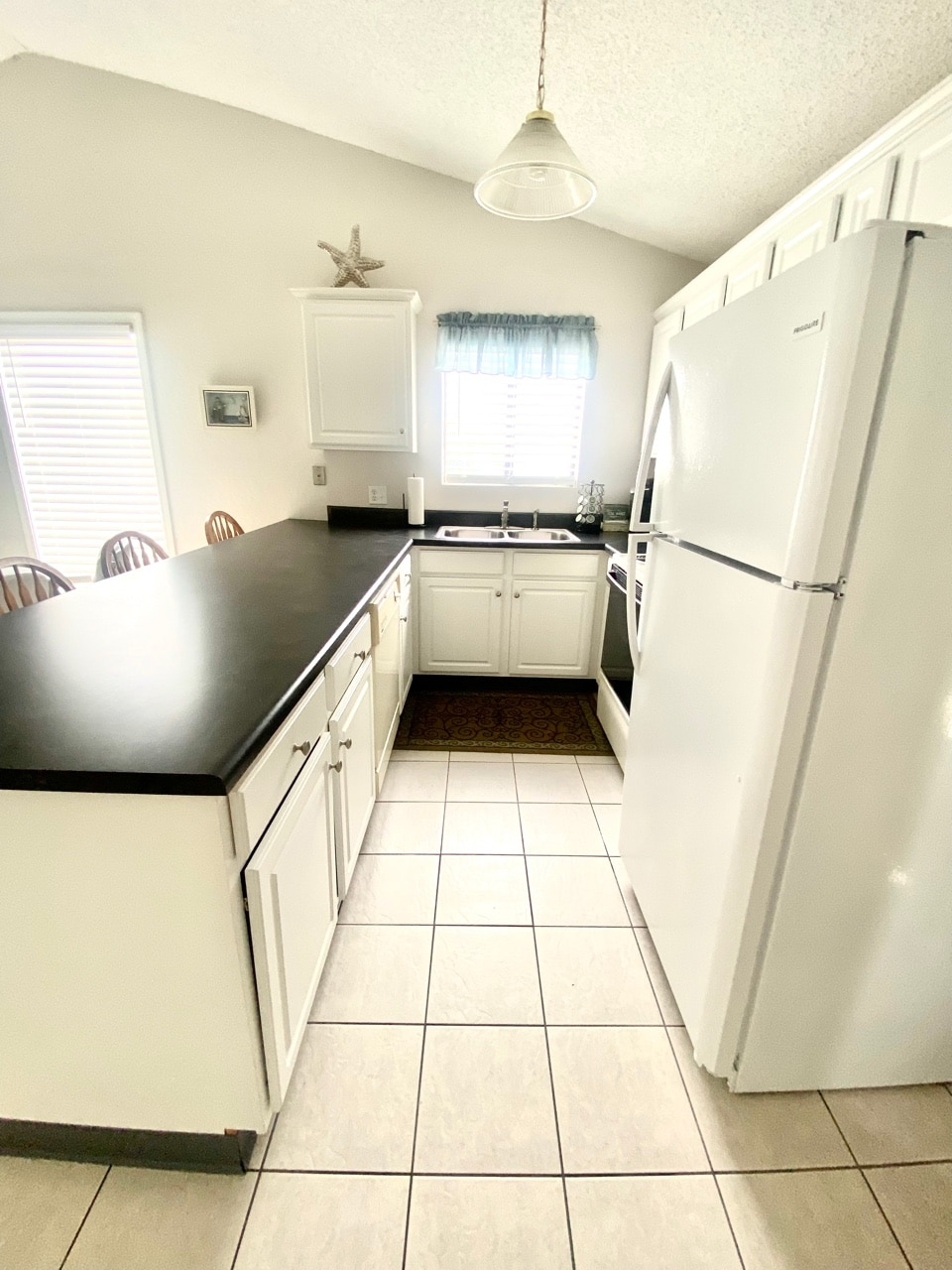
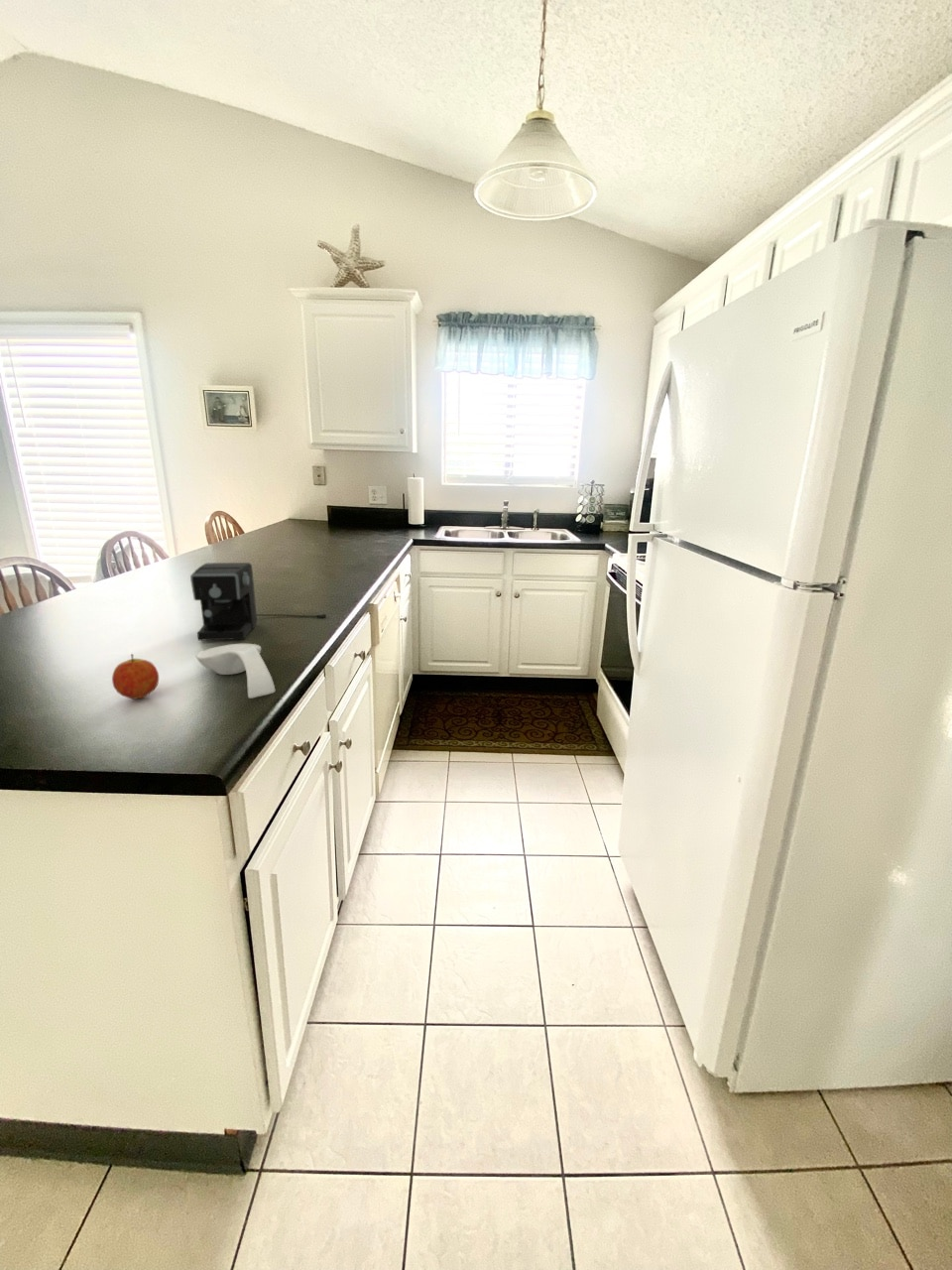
+ coffee maker (254, 597)
+ fruit (135, 676)
+ spoon rest (239, 660)
